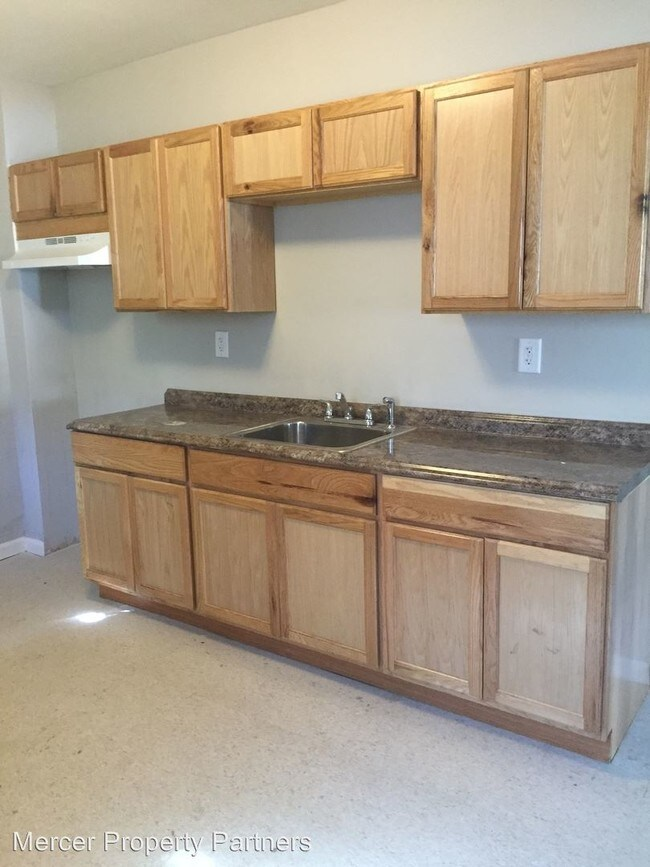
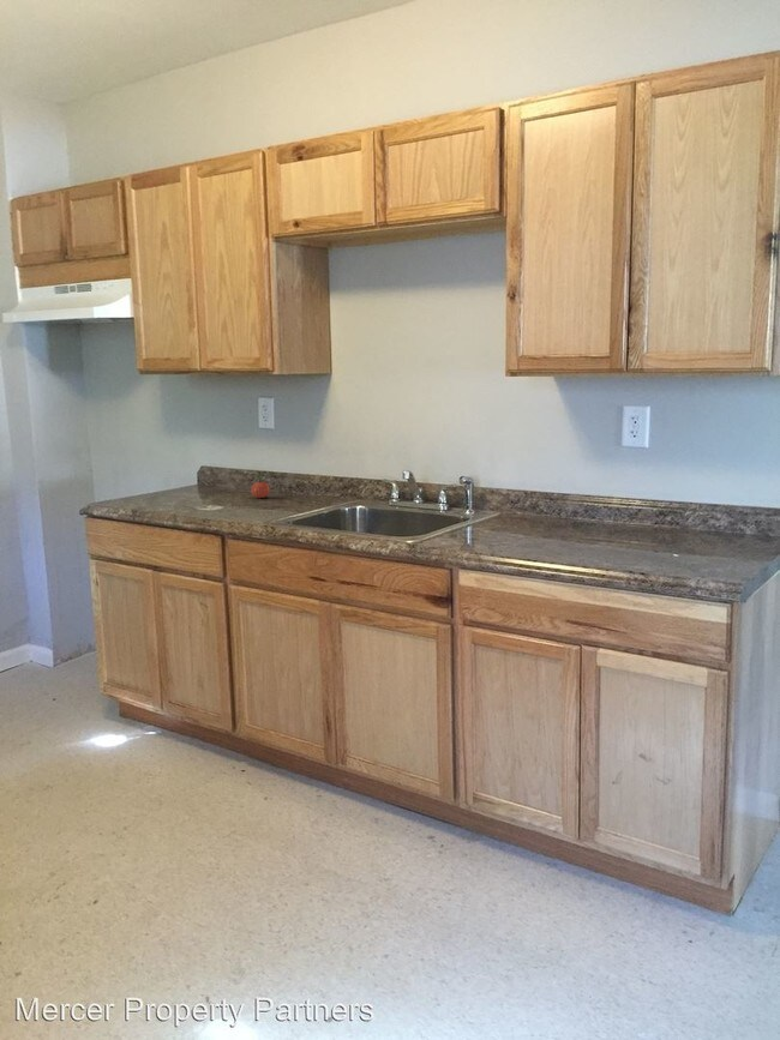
+ apple (260, 487)
